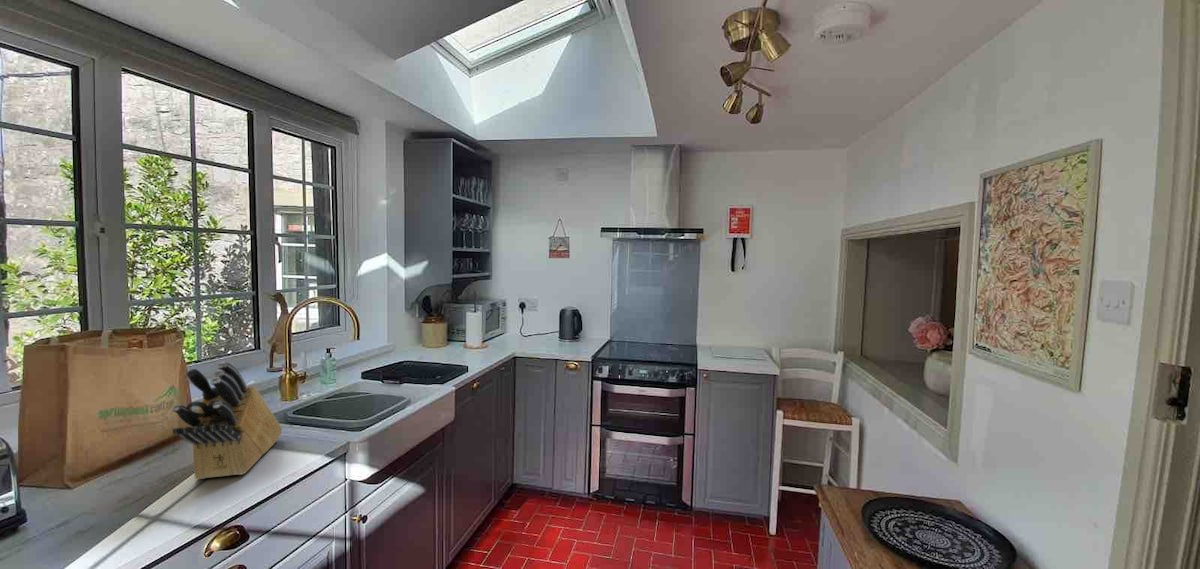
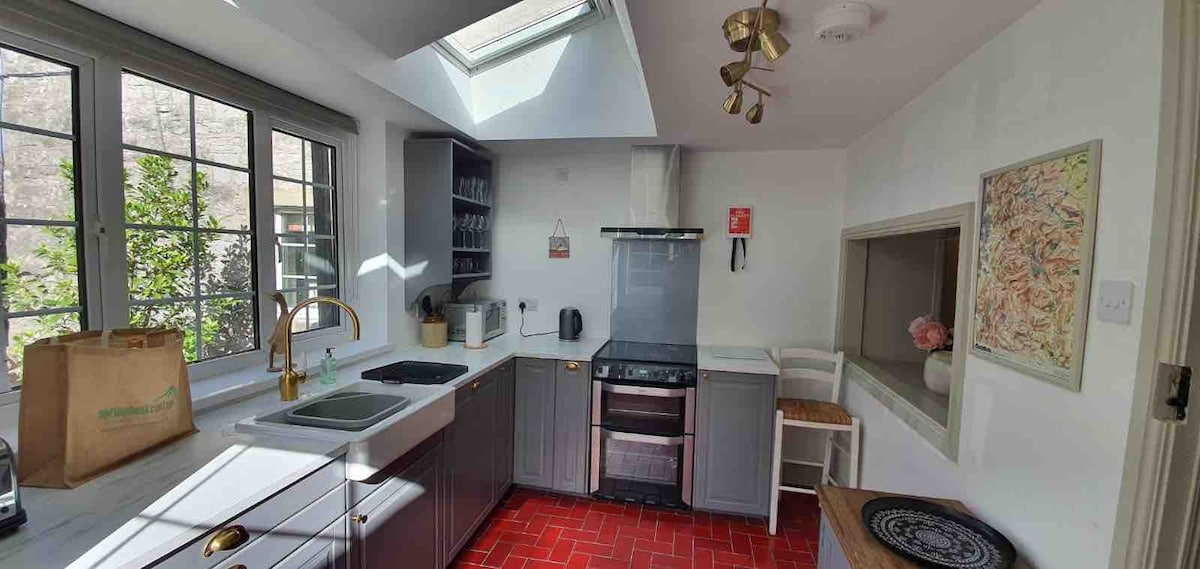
- knife block (233, 409)
